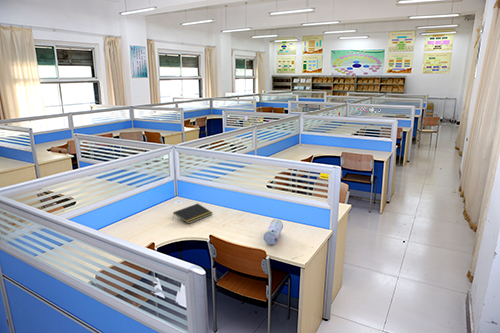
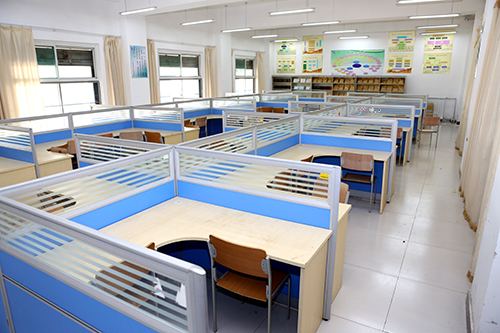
- pencil case (273, 231)
- notepad (193, 213)
